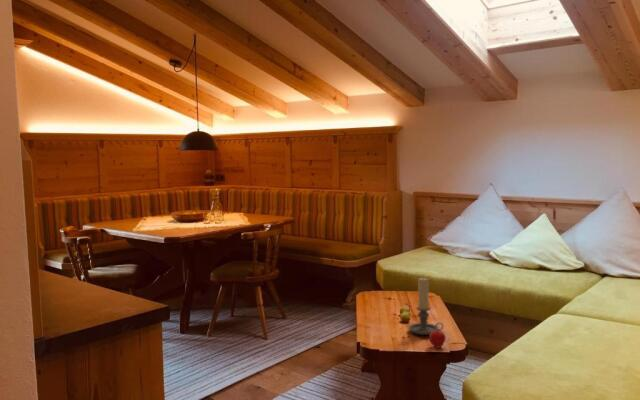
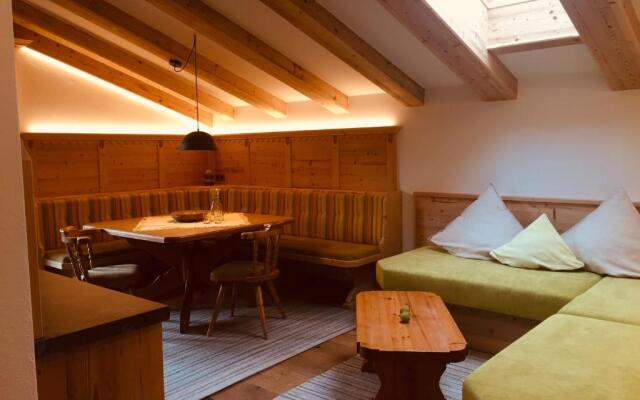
- apple (437, 339)
- candle holder (426, 304)
